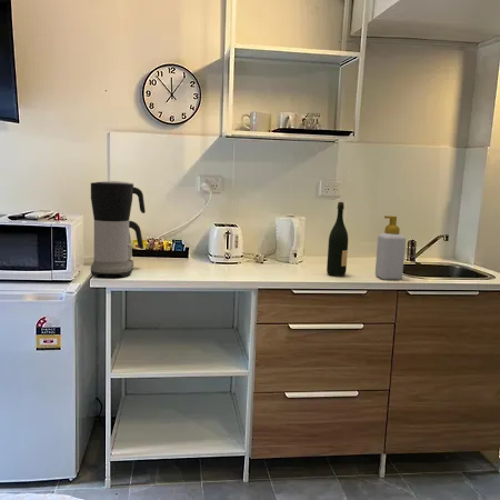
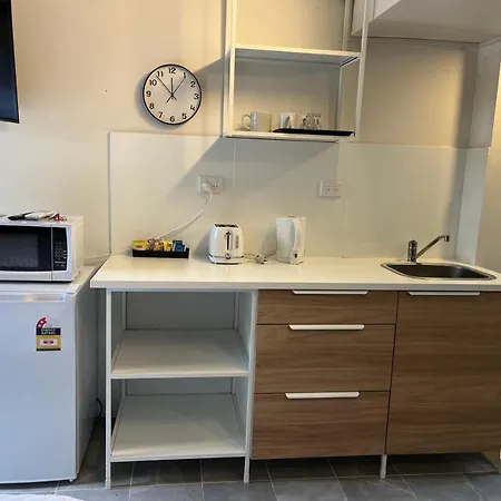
- soap bottle (390, 247)
- wine bottle (338, 238)
- coffee maker (118, 227)
